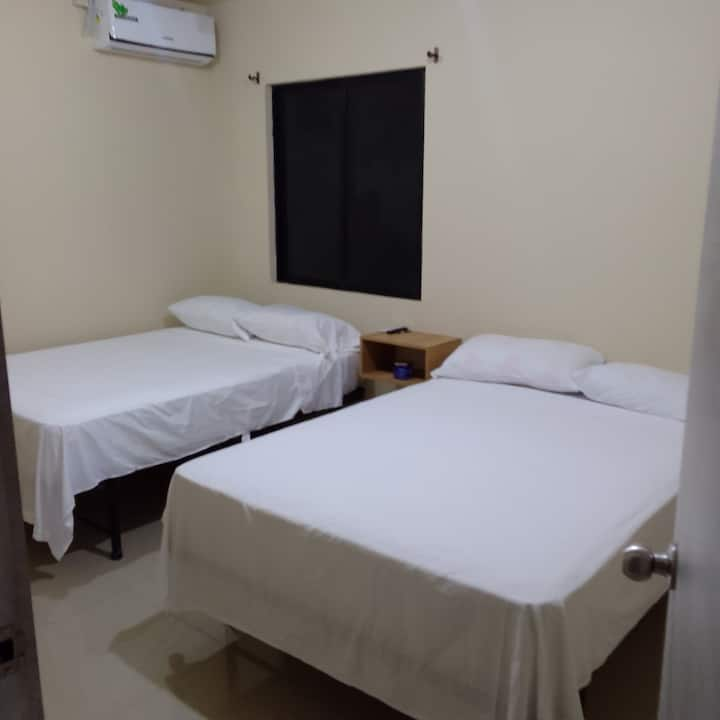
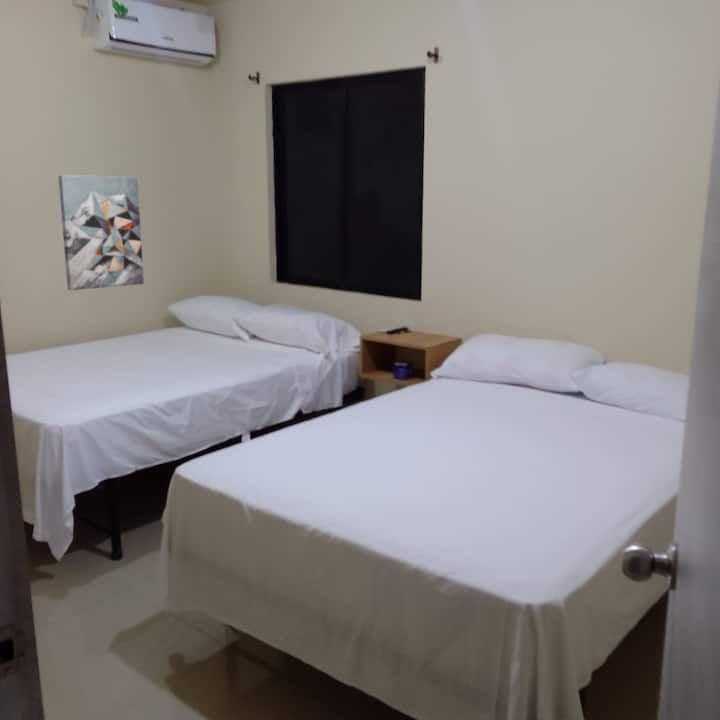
+ wall art (103, 232)
